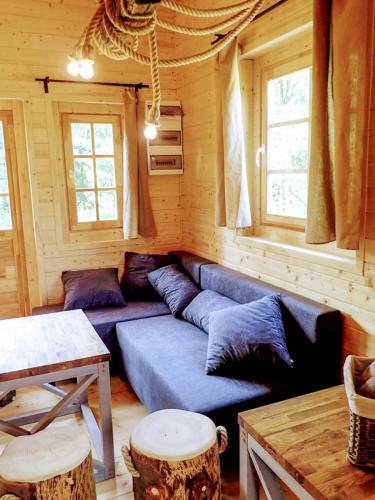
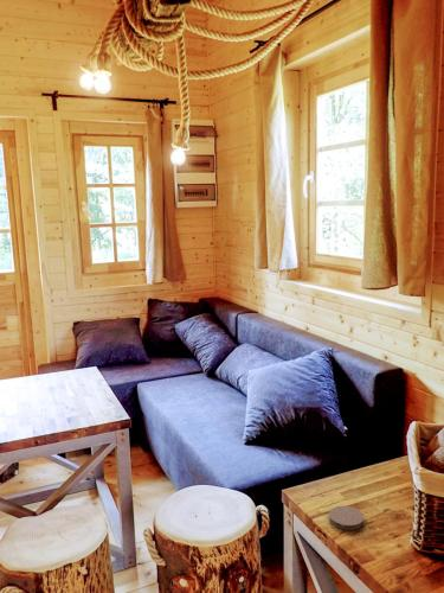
+ coaster (346, 517)
